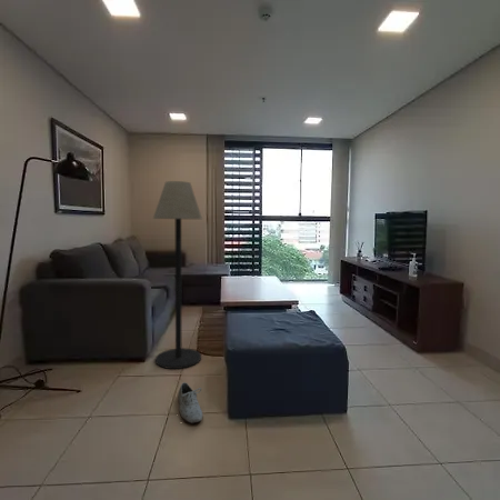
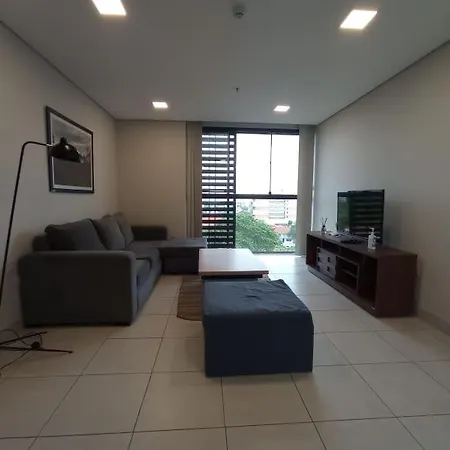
- shoe (189, 399)
- floor lamp (178, 272)
